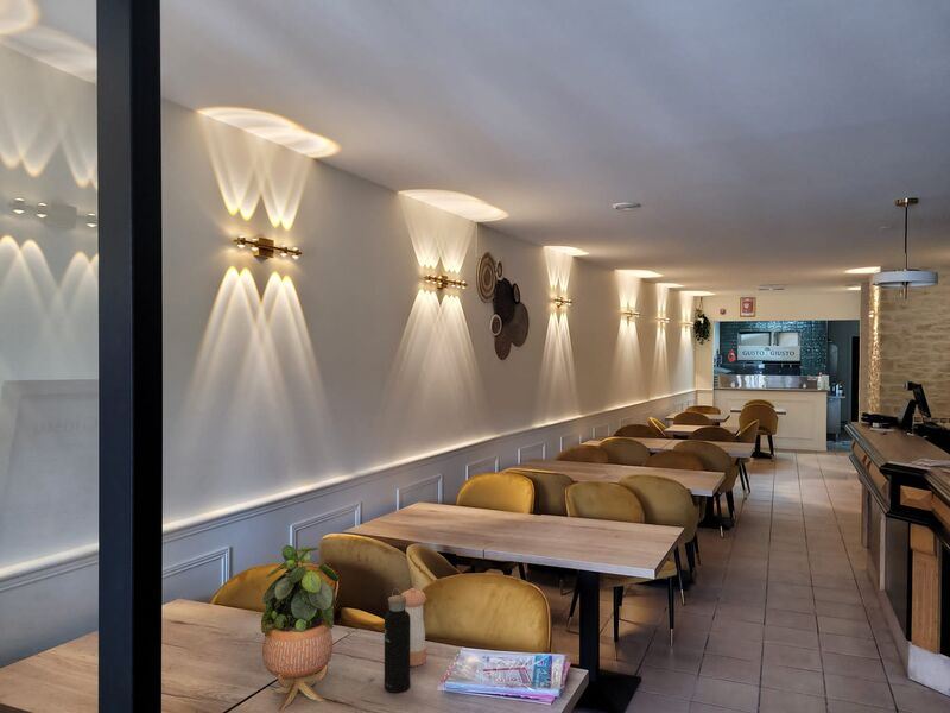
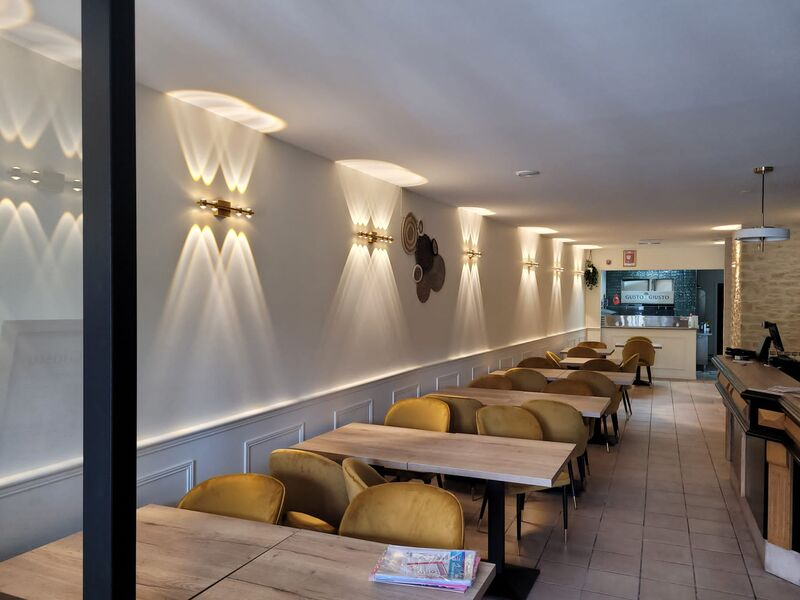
- potted plant (300, 619)
- water bottle (397, 638)
- pepper shaker (412, 624)
